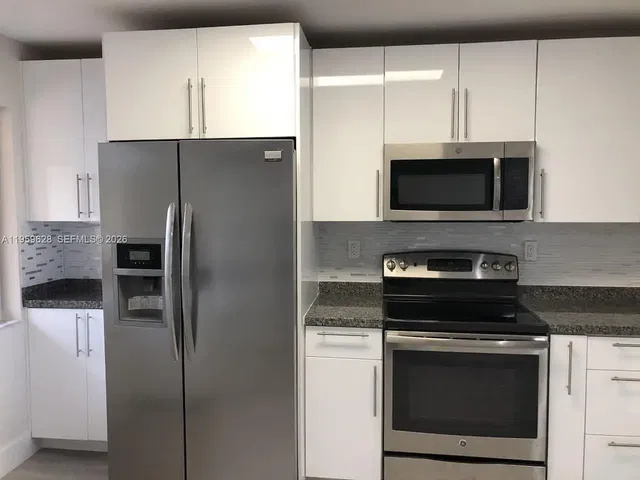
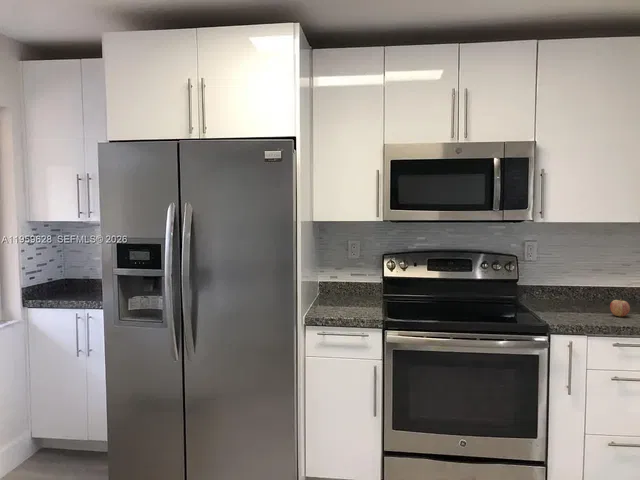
+ fruit (619, 307)
